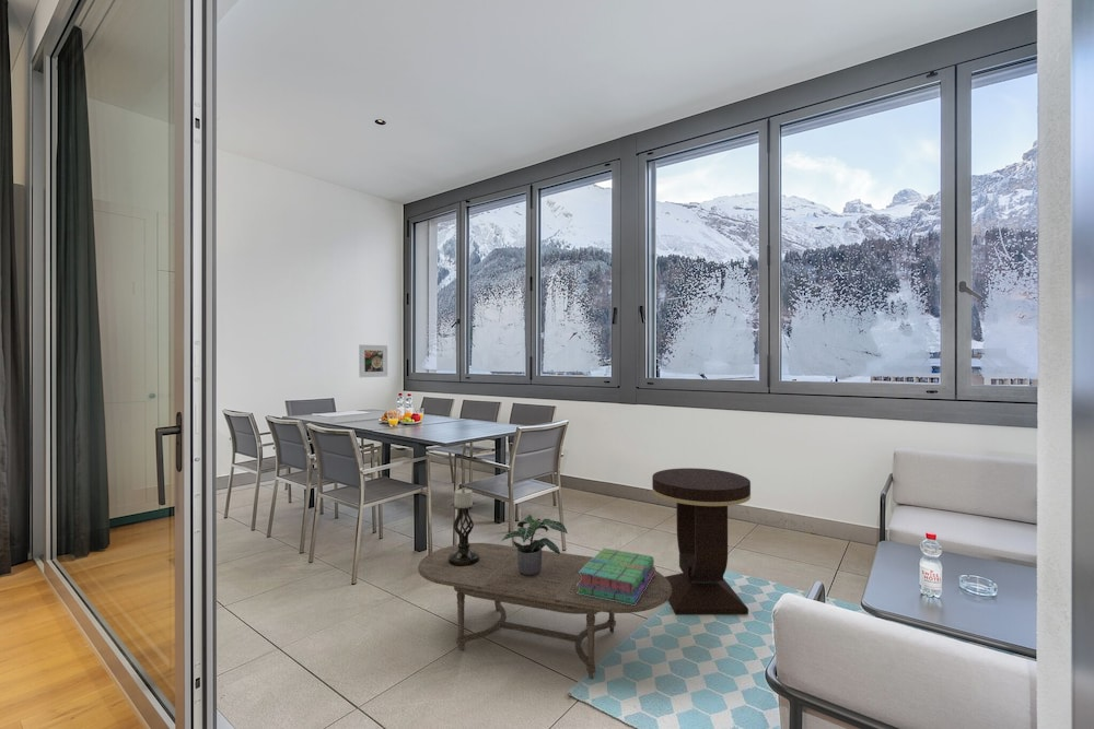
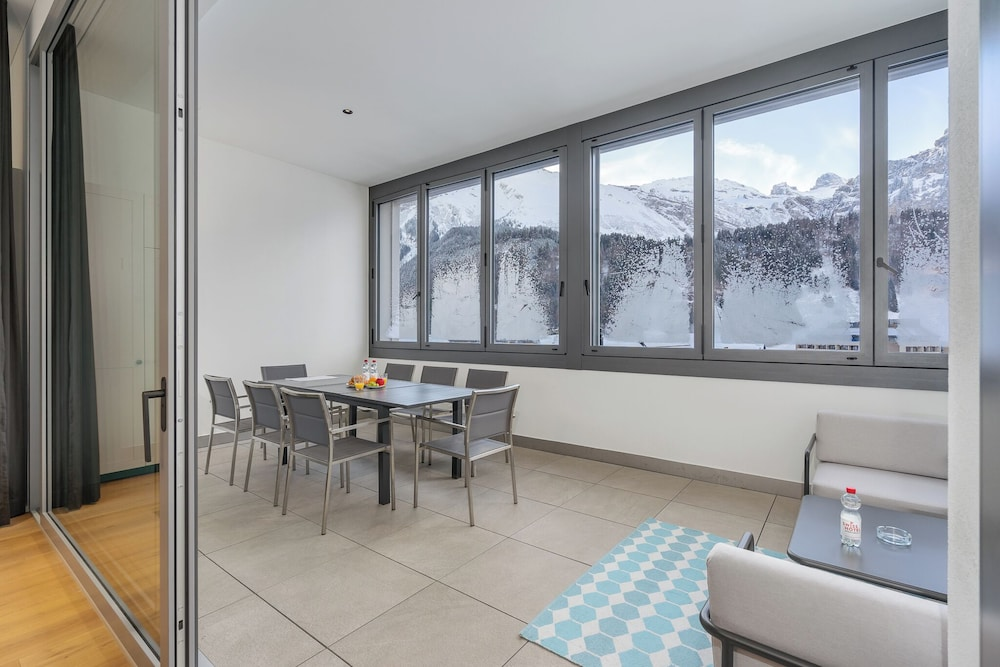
- candle holder (463, 524)
- side table (700, 538)
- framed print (373, 361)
- coffee table (538, 604)
- stack of books (617, 573)
- potted plant (534, 543)
